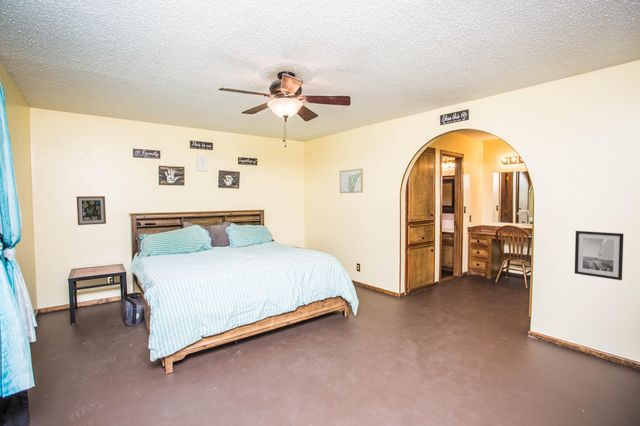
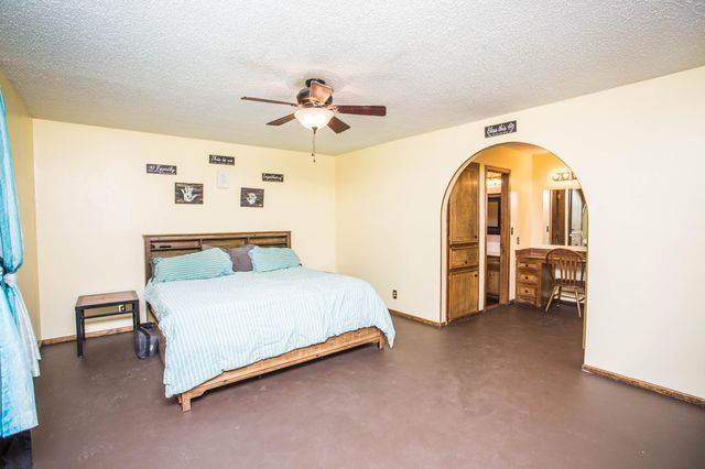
- wall art (350, 181)
- wall art (91, 210)
- wall art (597, 254)
